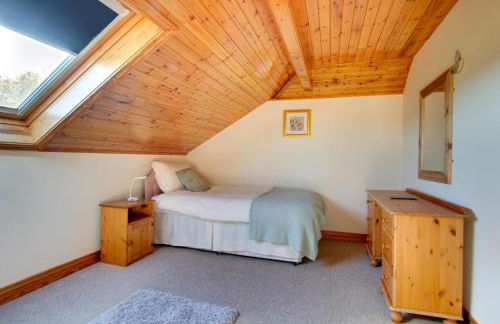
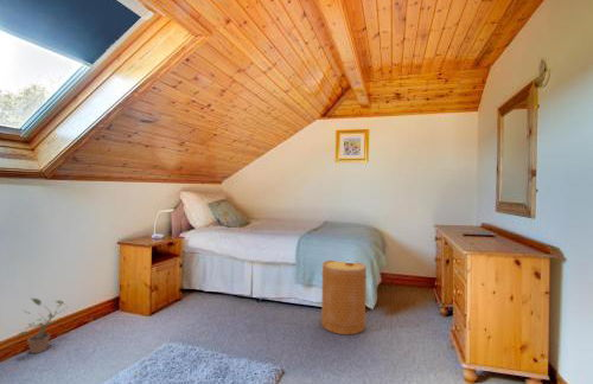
+ potted plant (44, 322)
+ basket (343, 294)
